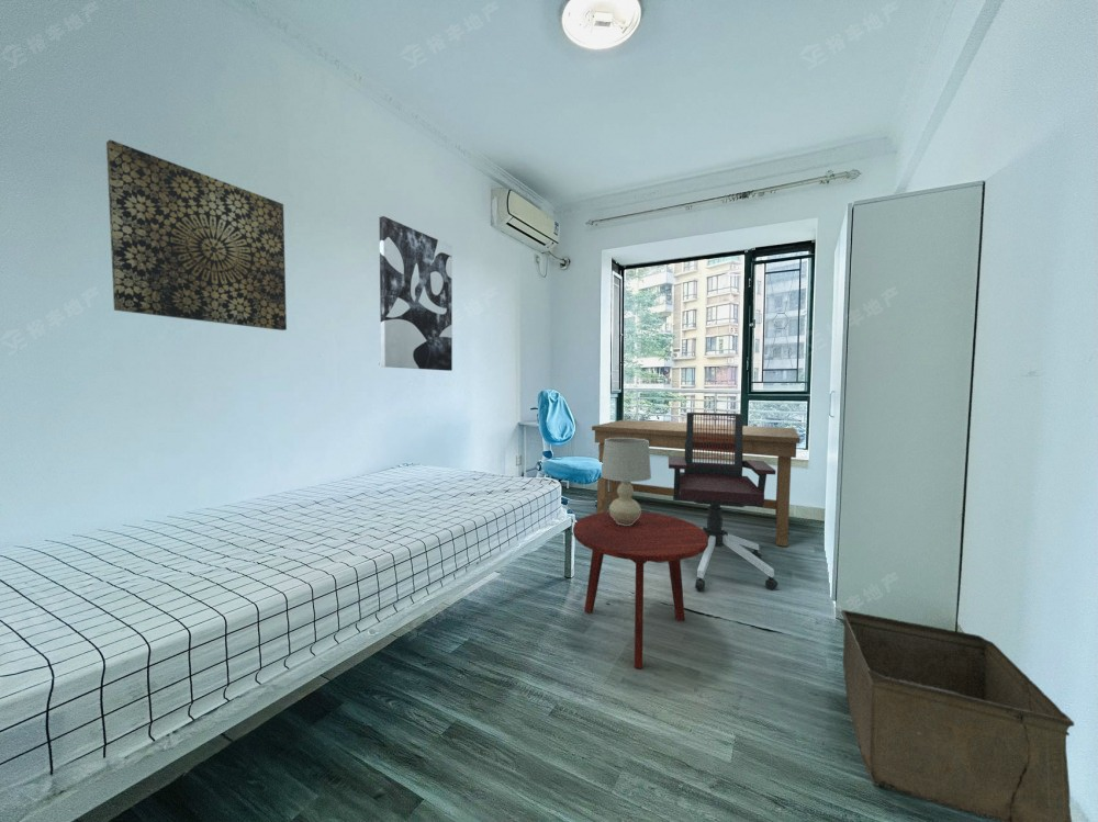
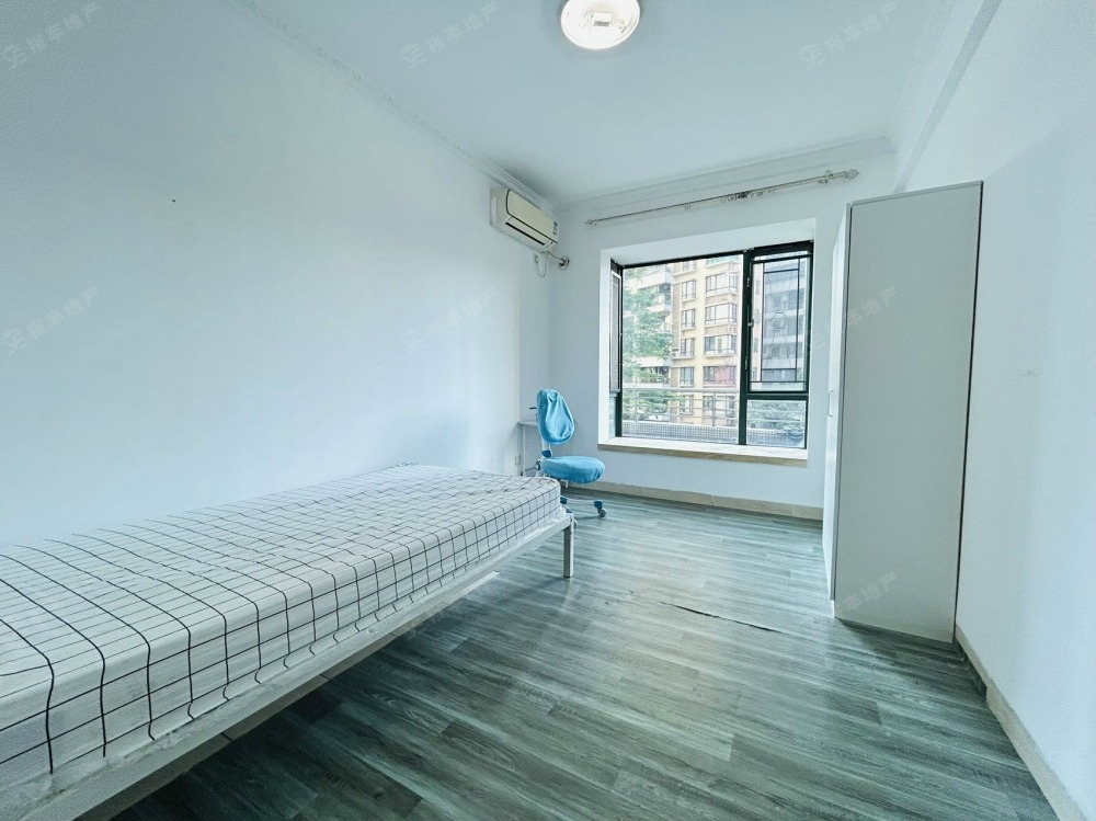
- wall art (210, 249)
- table lamp (625, 481)
- wall art (418, 301)
- office chair (710, 491)
- desk (693, 449)
- side table (637, 581)
- storage bin (934, 705)
